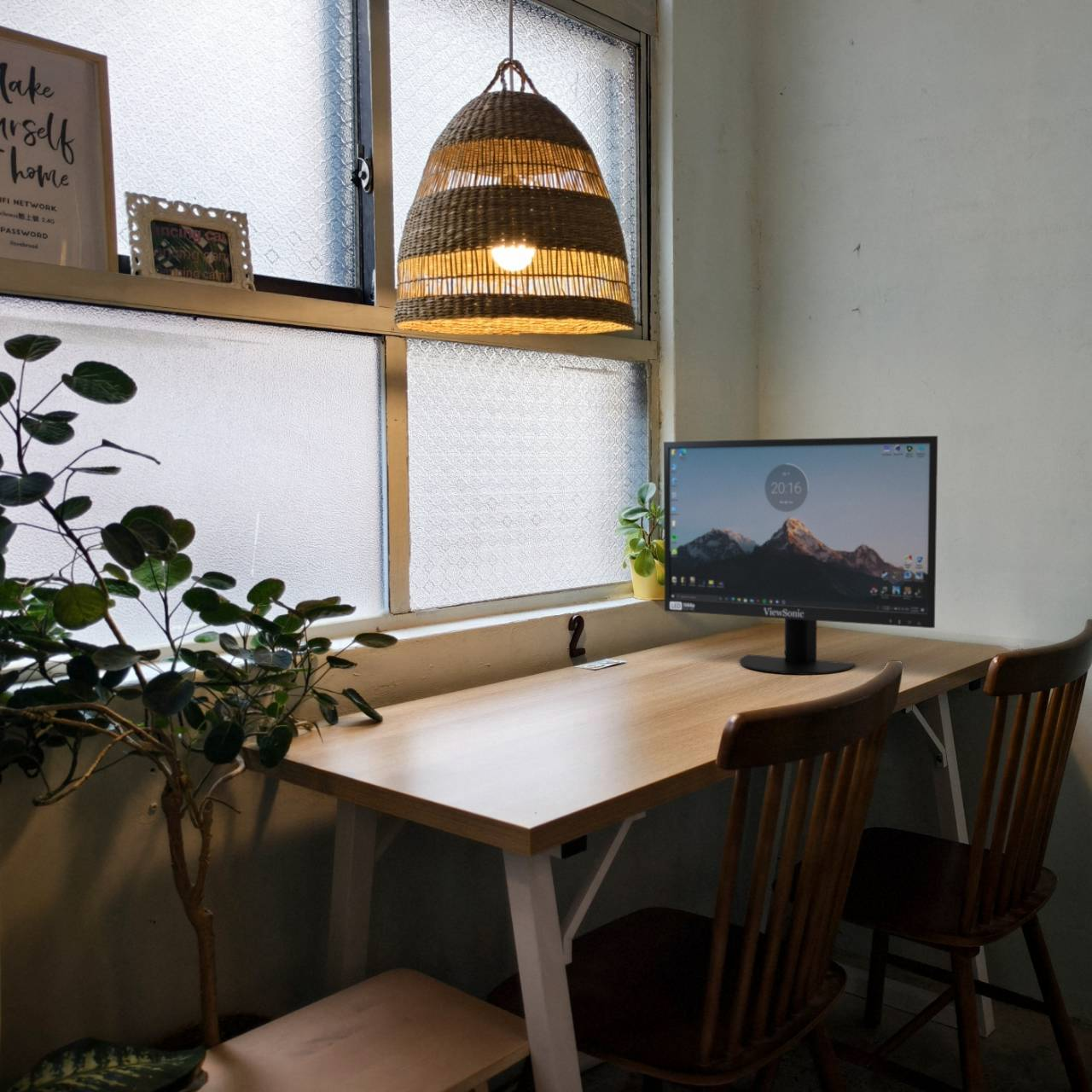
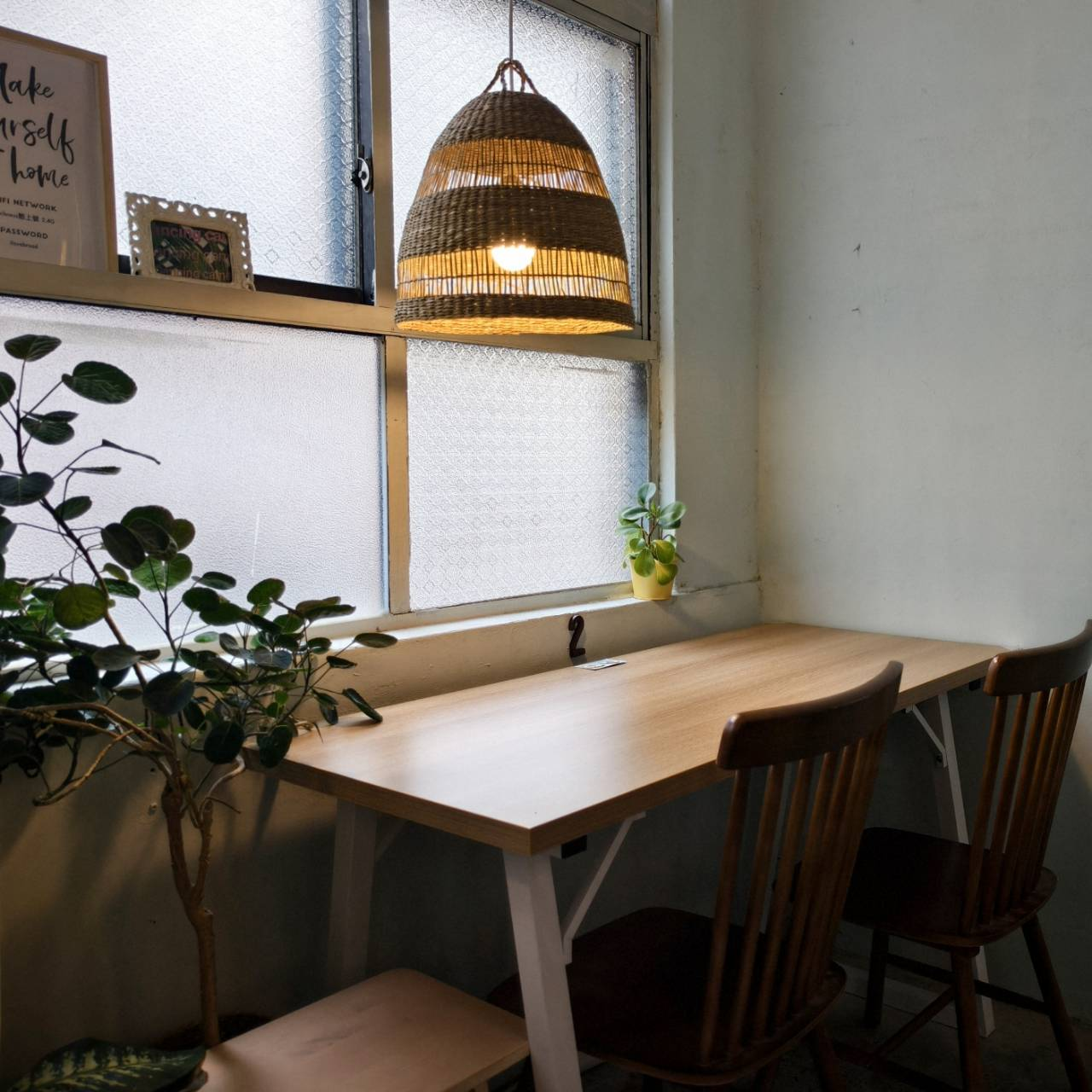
- monitor (793, 554)
